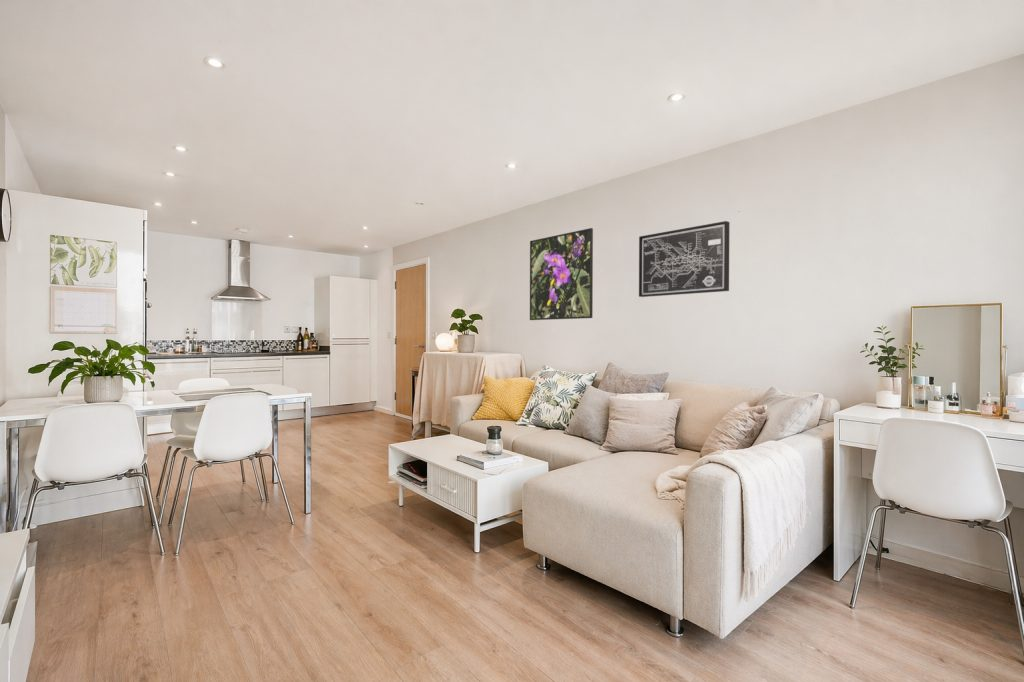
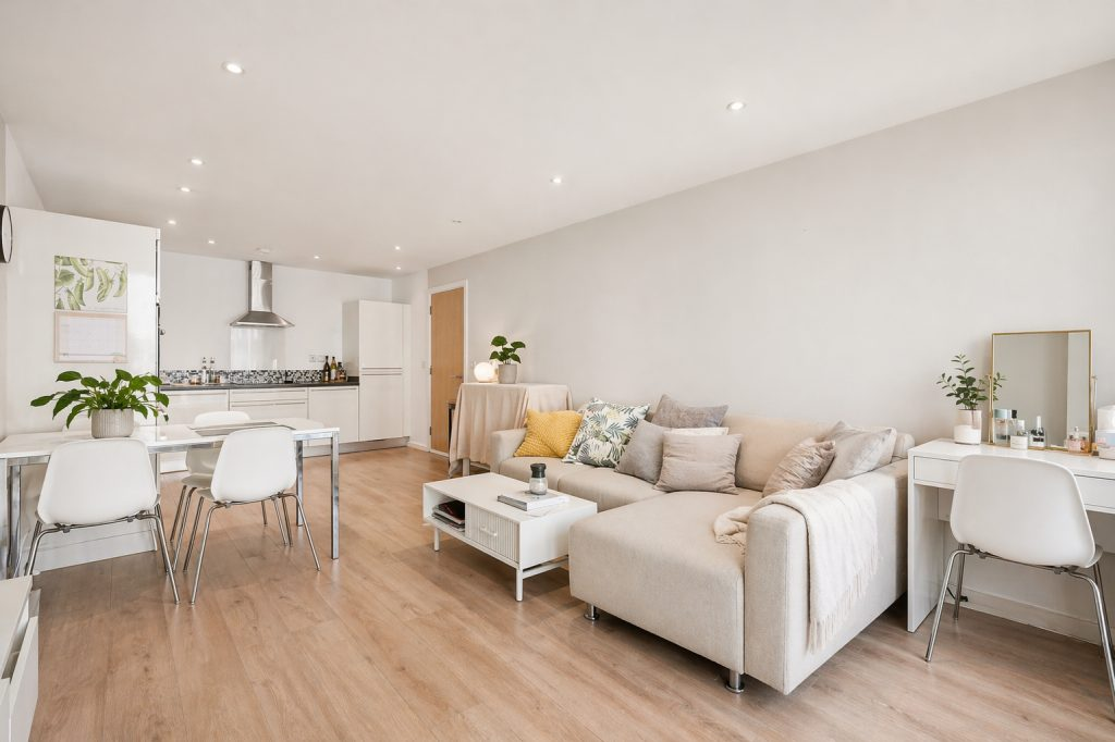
- wall art (681, 261)
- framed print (559, 277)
